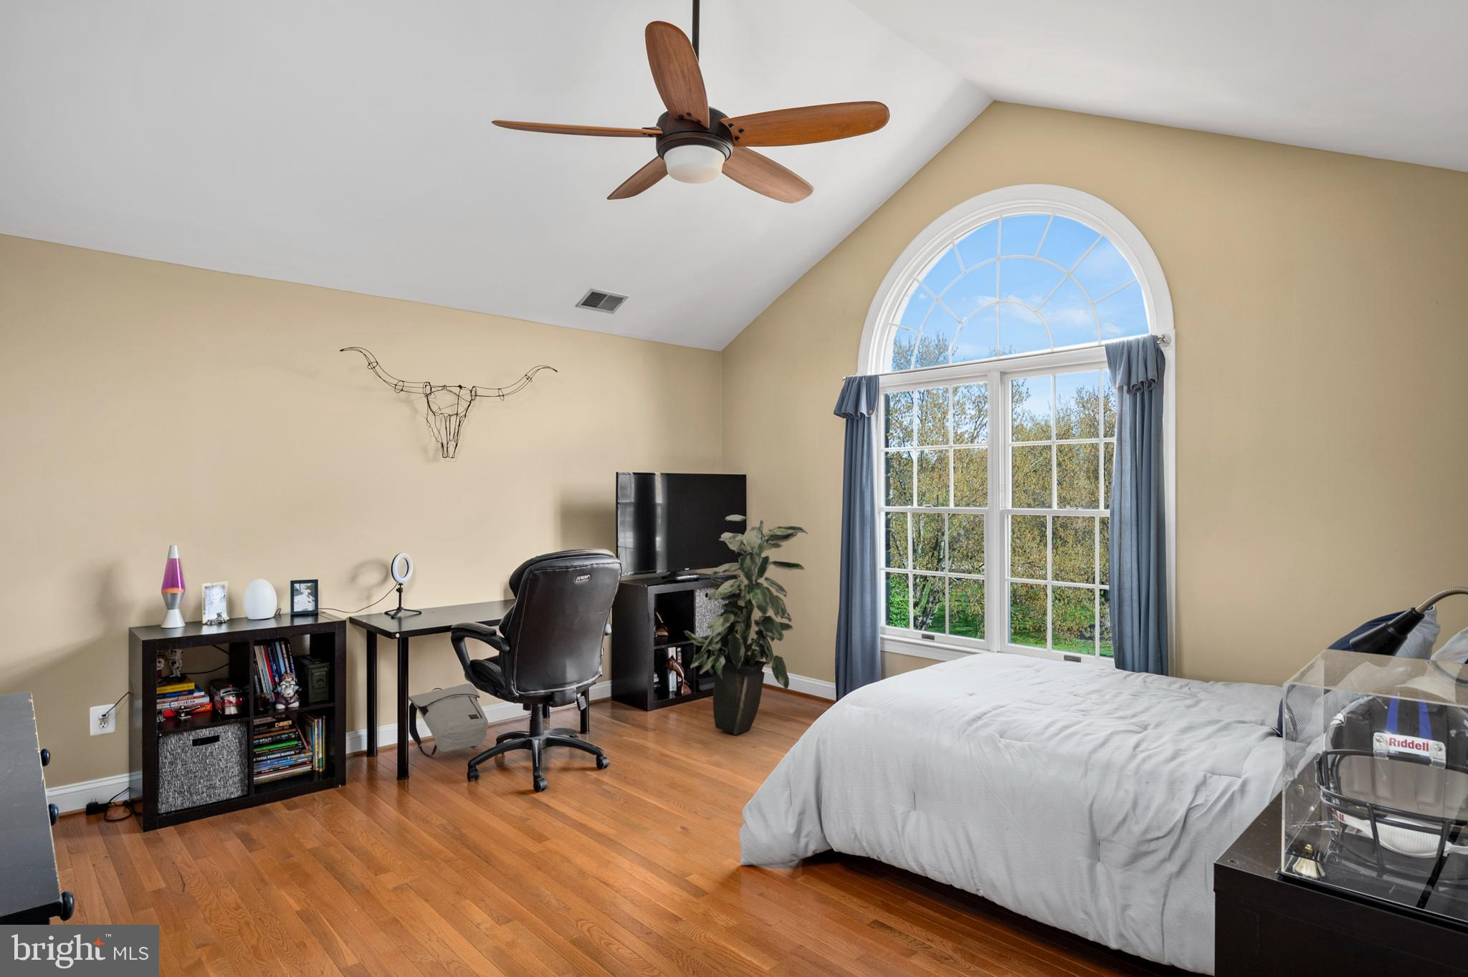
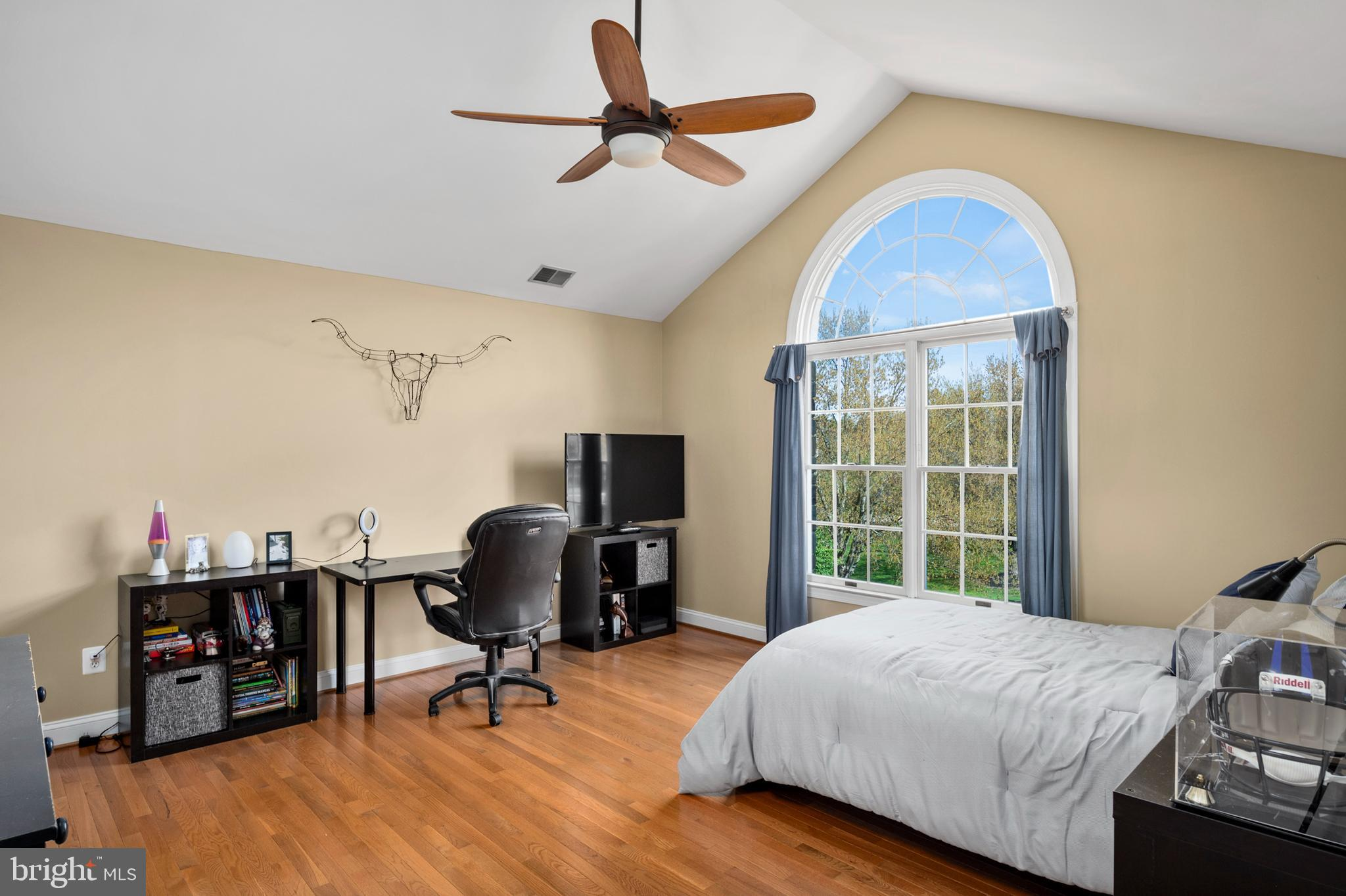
- indoor plant (746, 623)
- backpack (448, 720)
